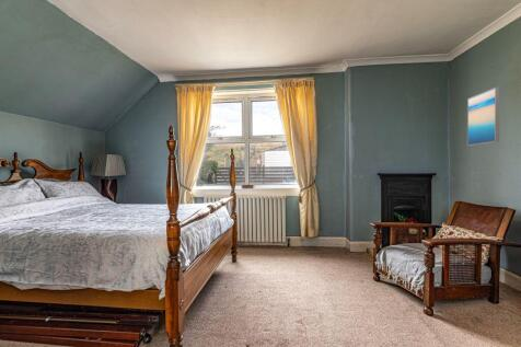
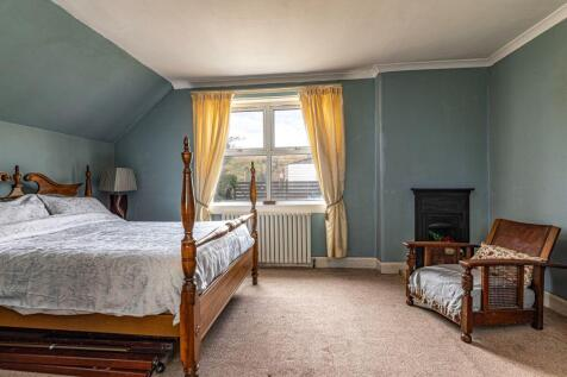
- wall art (482, 118)
